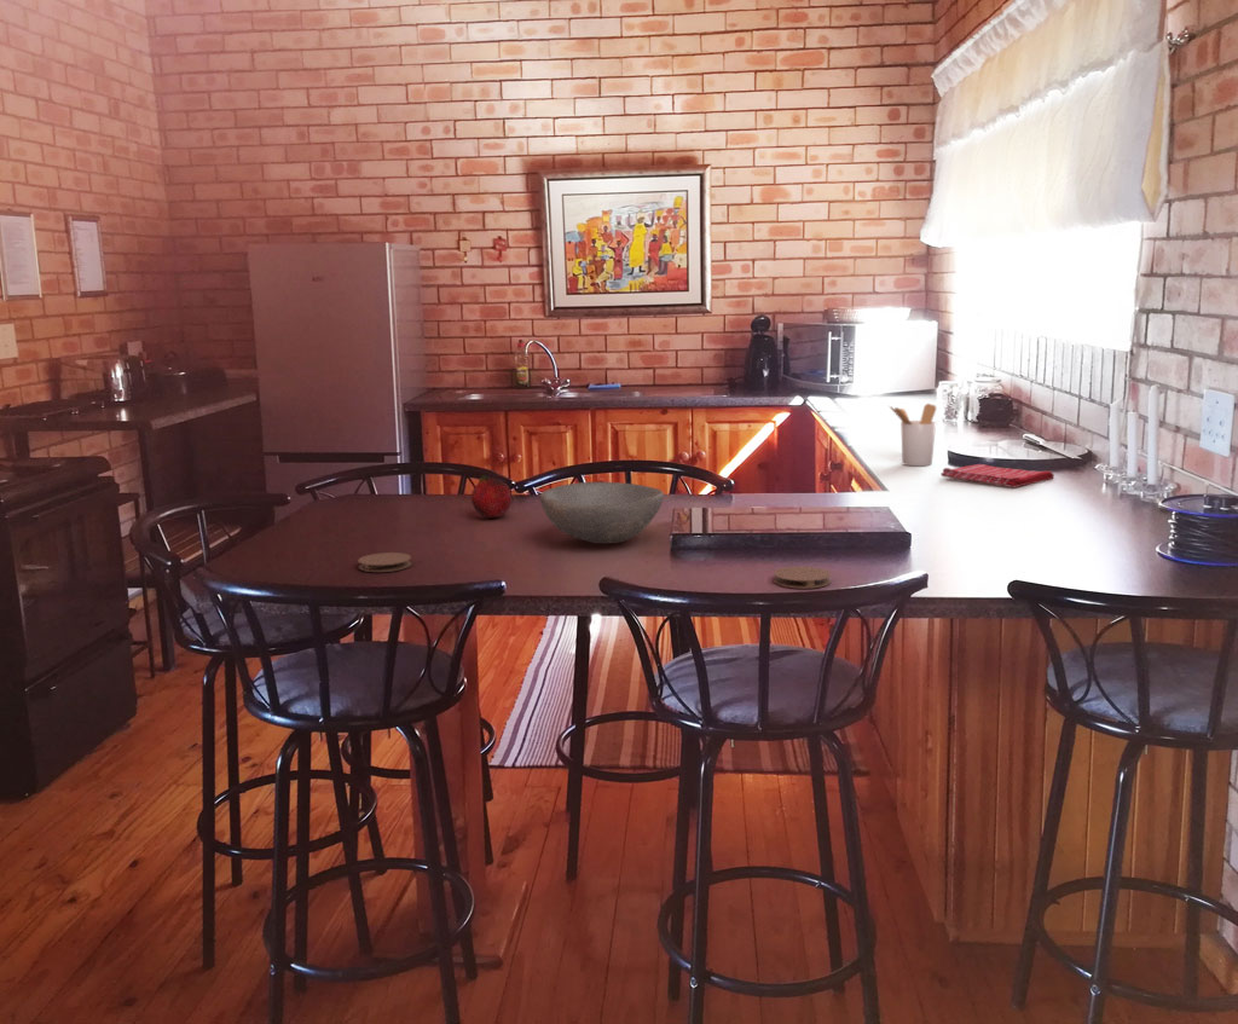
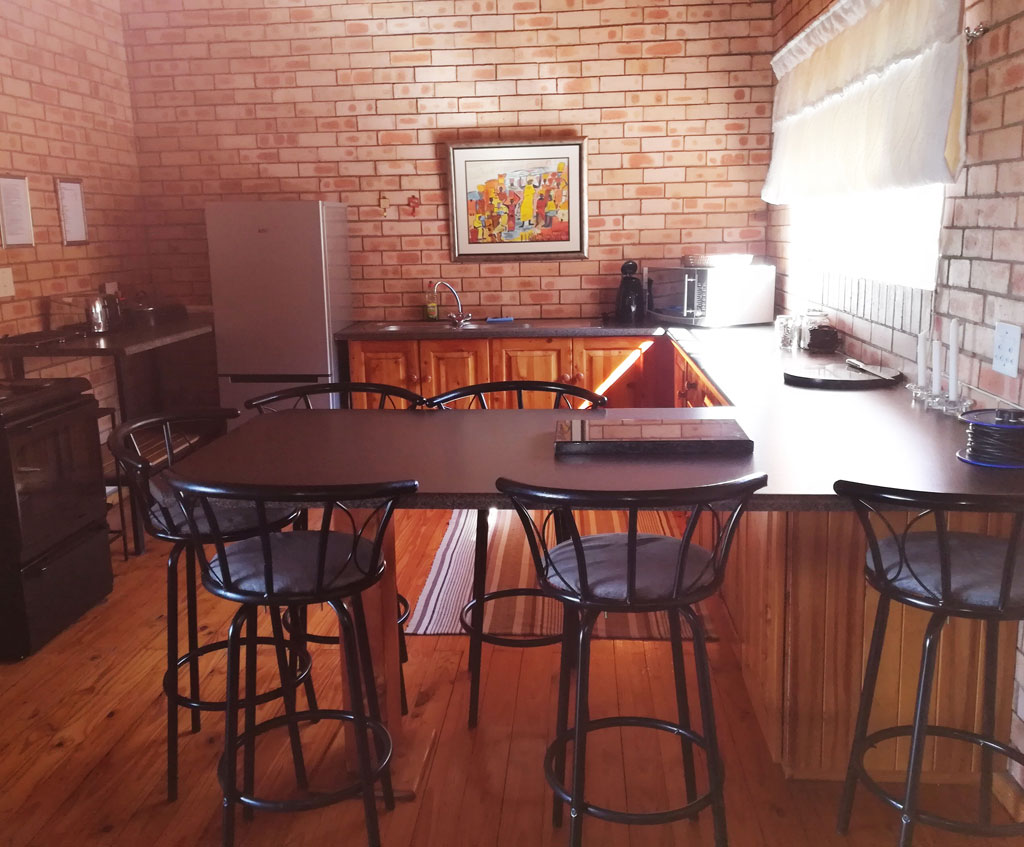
- utensil holder (910, 433)
- coaster (384, 561)
- bowl (602, 516)
- fruit (491, 496)
- coaster (802, 577)
- dish towel (996, 473)
